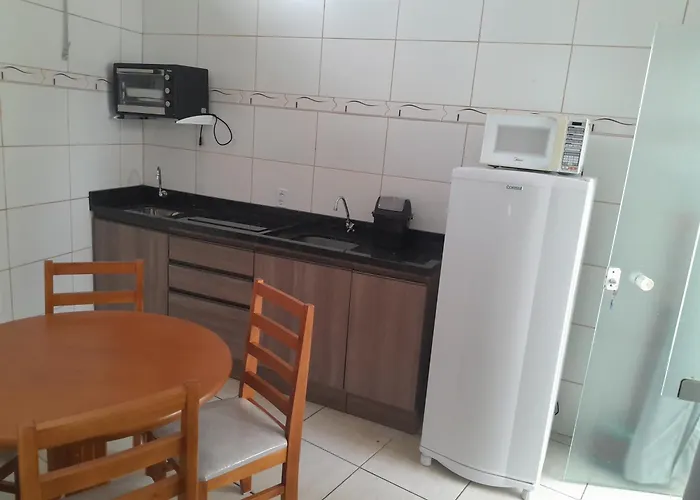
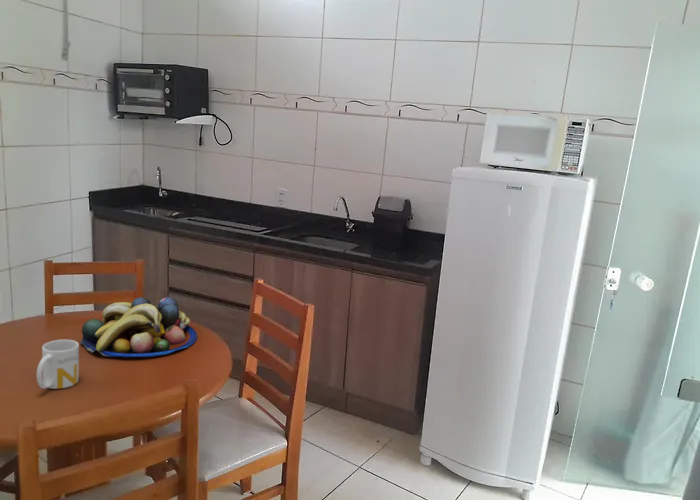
+ mug (59, 366)
+ fruit bowl (142, 320)
